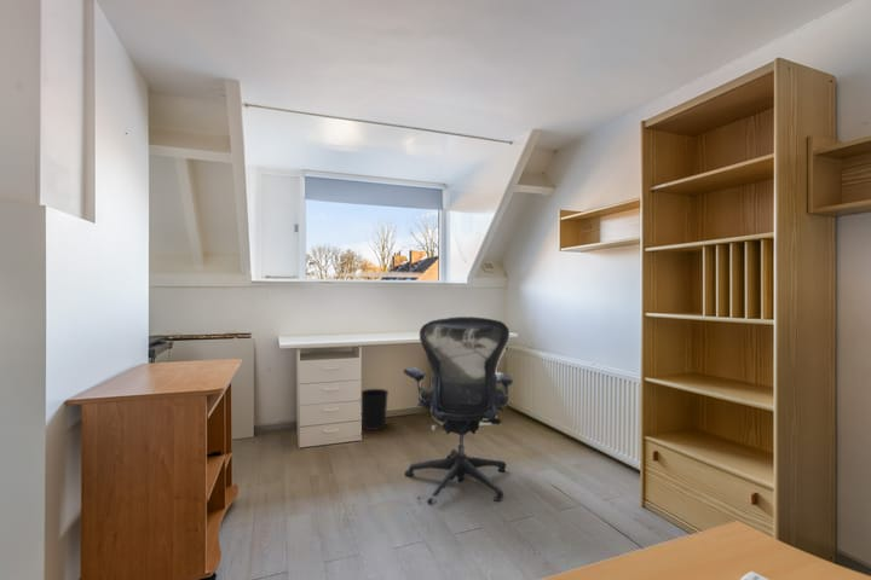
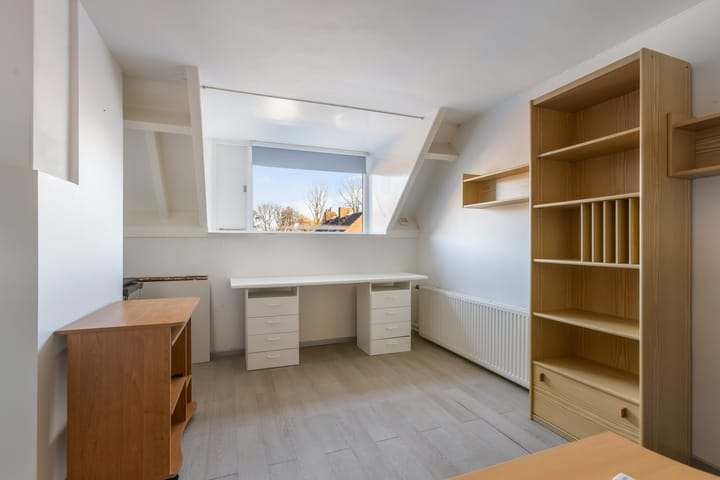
- office chair (458, 396)
- wastebasket (374, 408)
